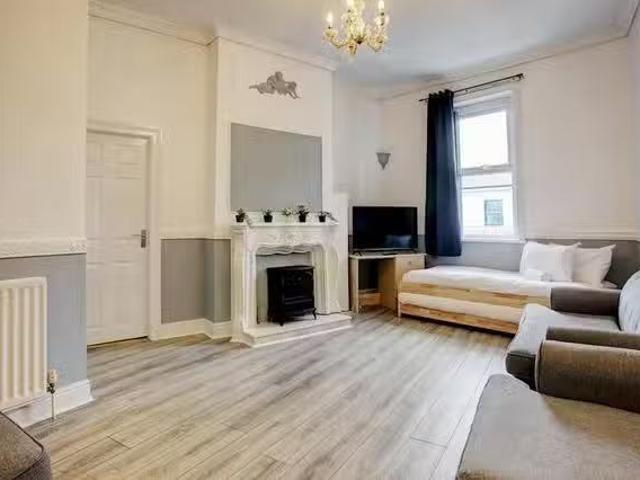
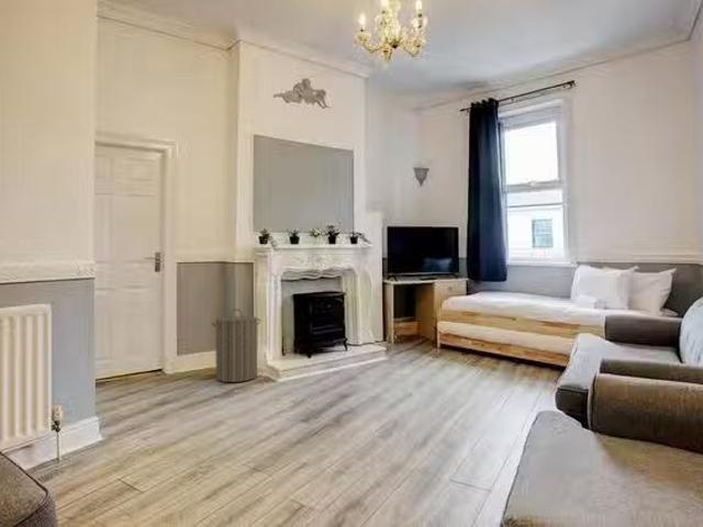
+ laundry hamper (236, 343)
